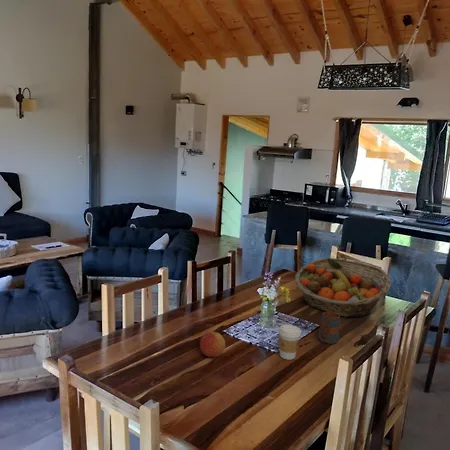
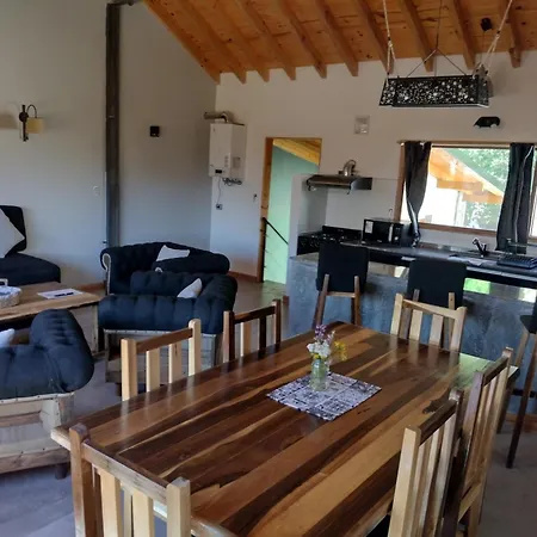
- apple (212, 343)
- fruit basket (340, 286)
- coffee cup (288, 341)
- mug (327, 328)
